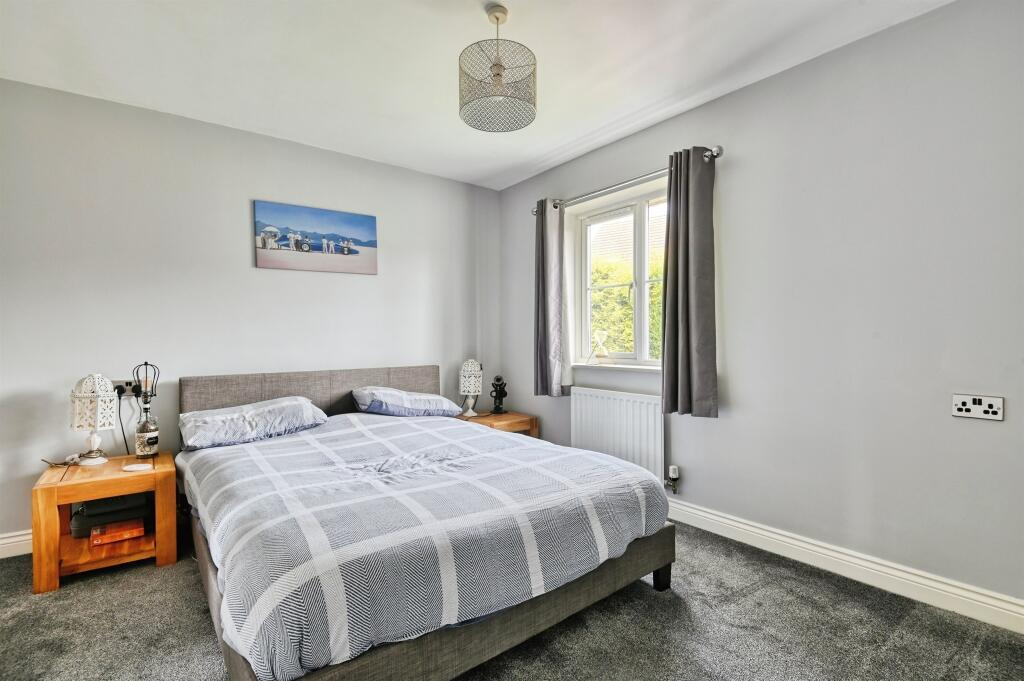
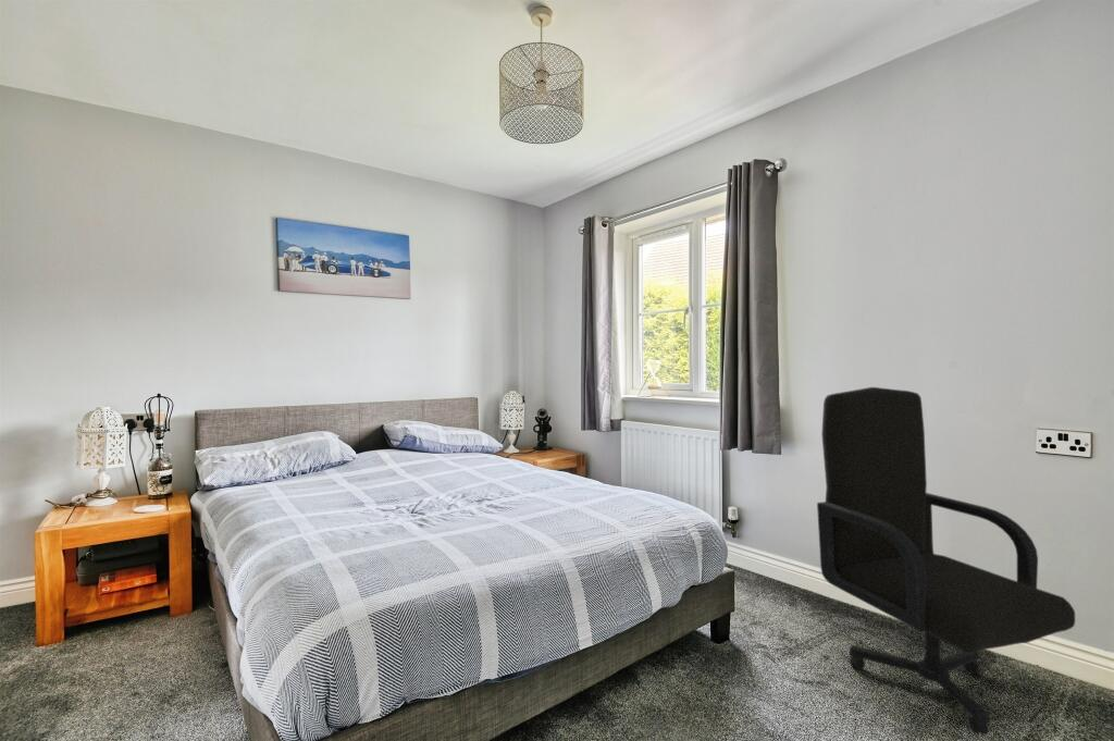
+ chair (931, 539)
